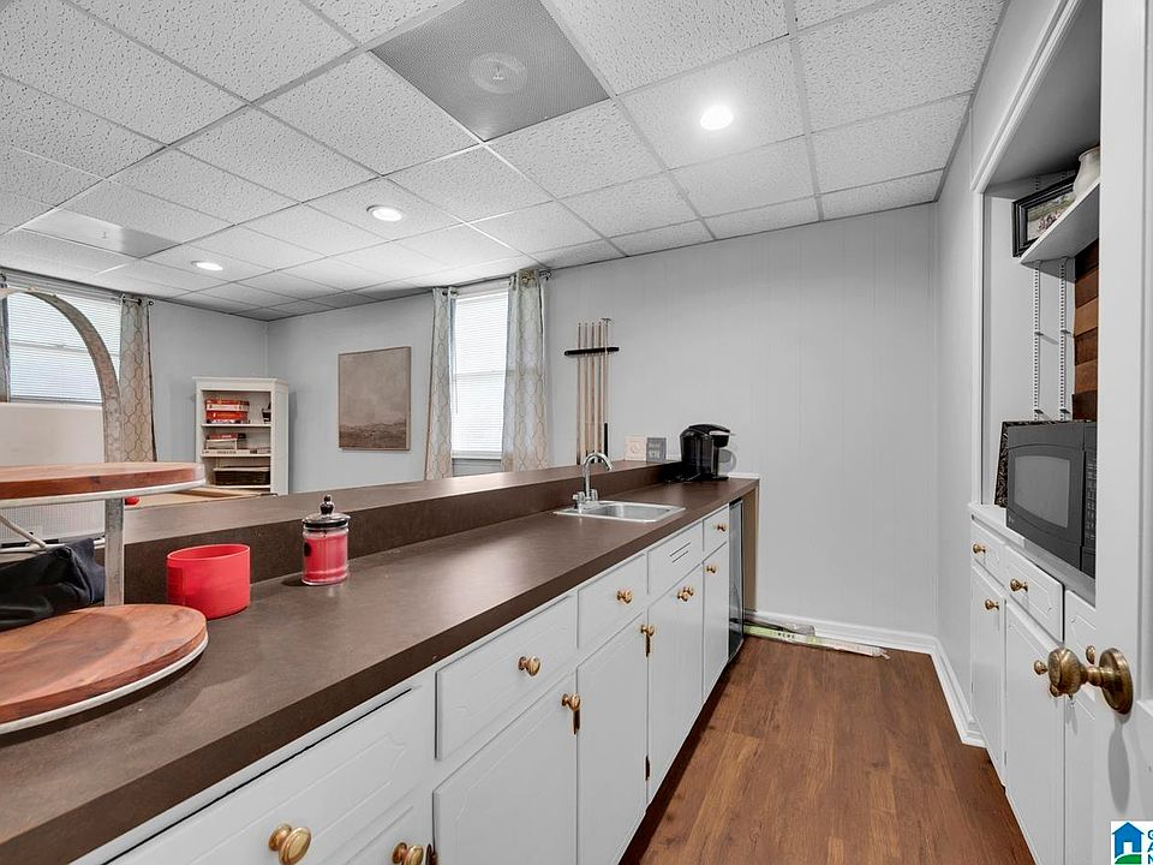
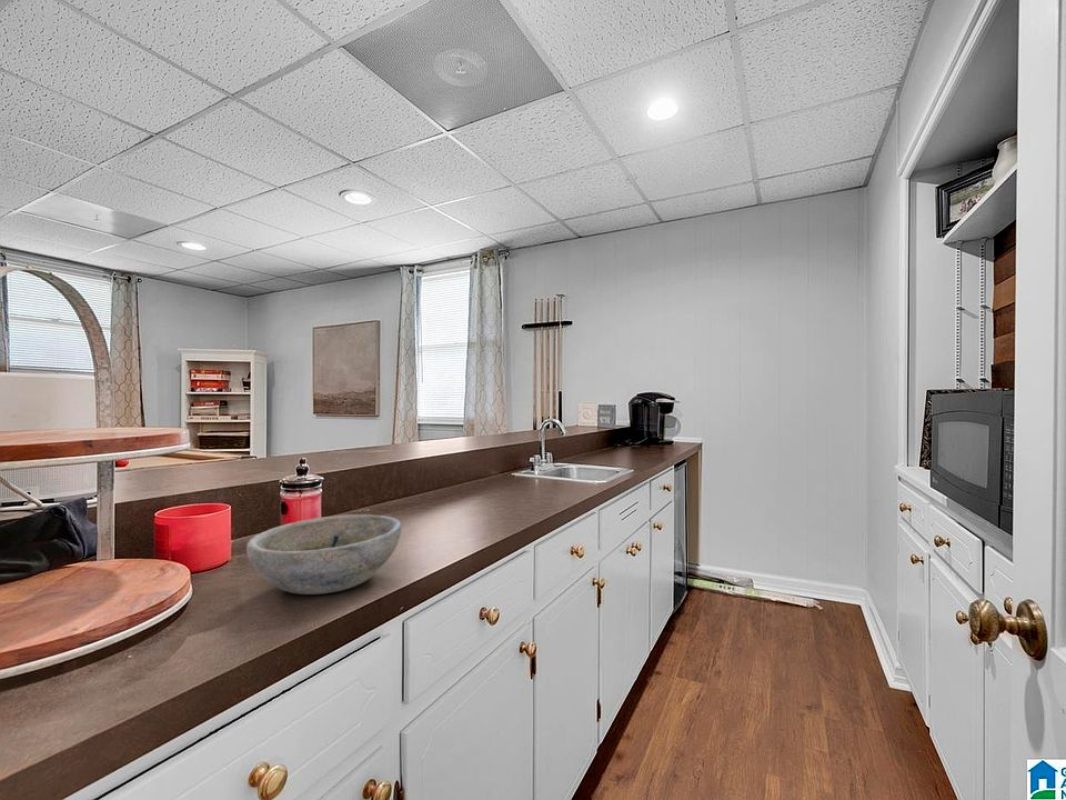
+ bowl (328, 554)
